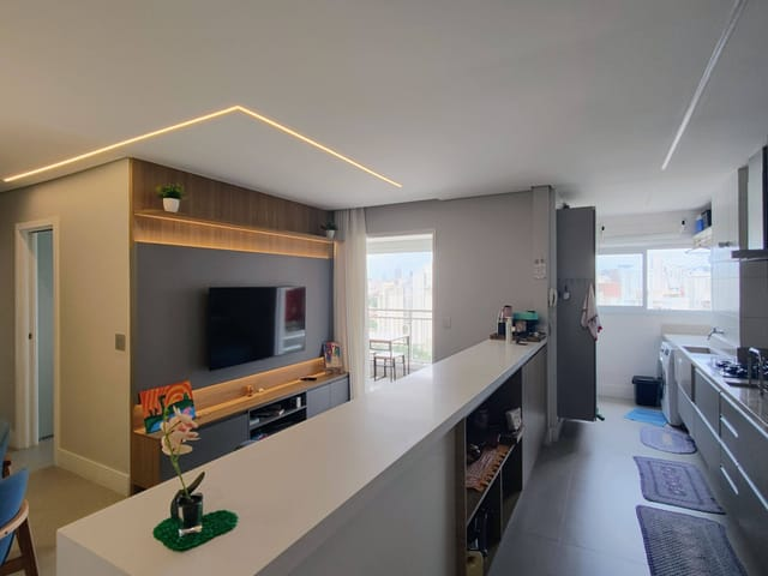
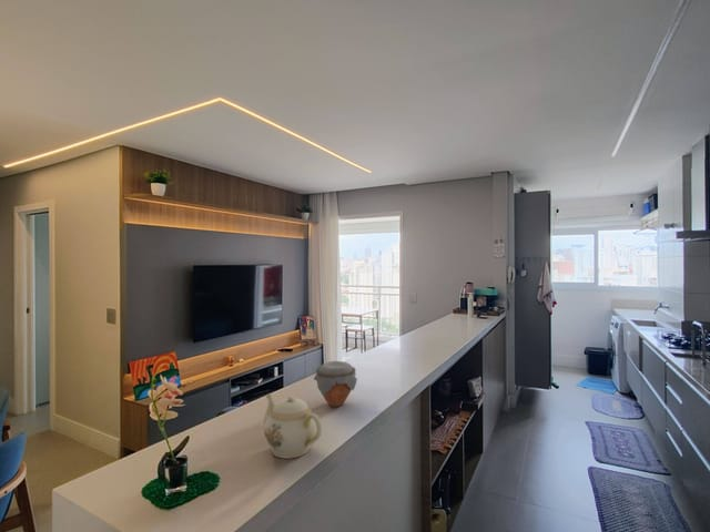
+ teapot (292, 422)
+ jar (335, 383)
